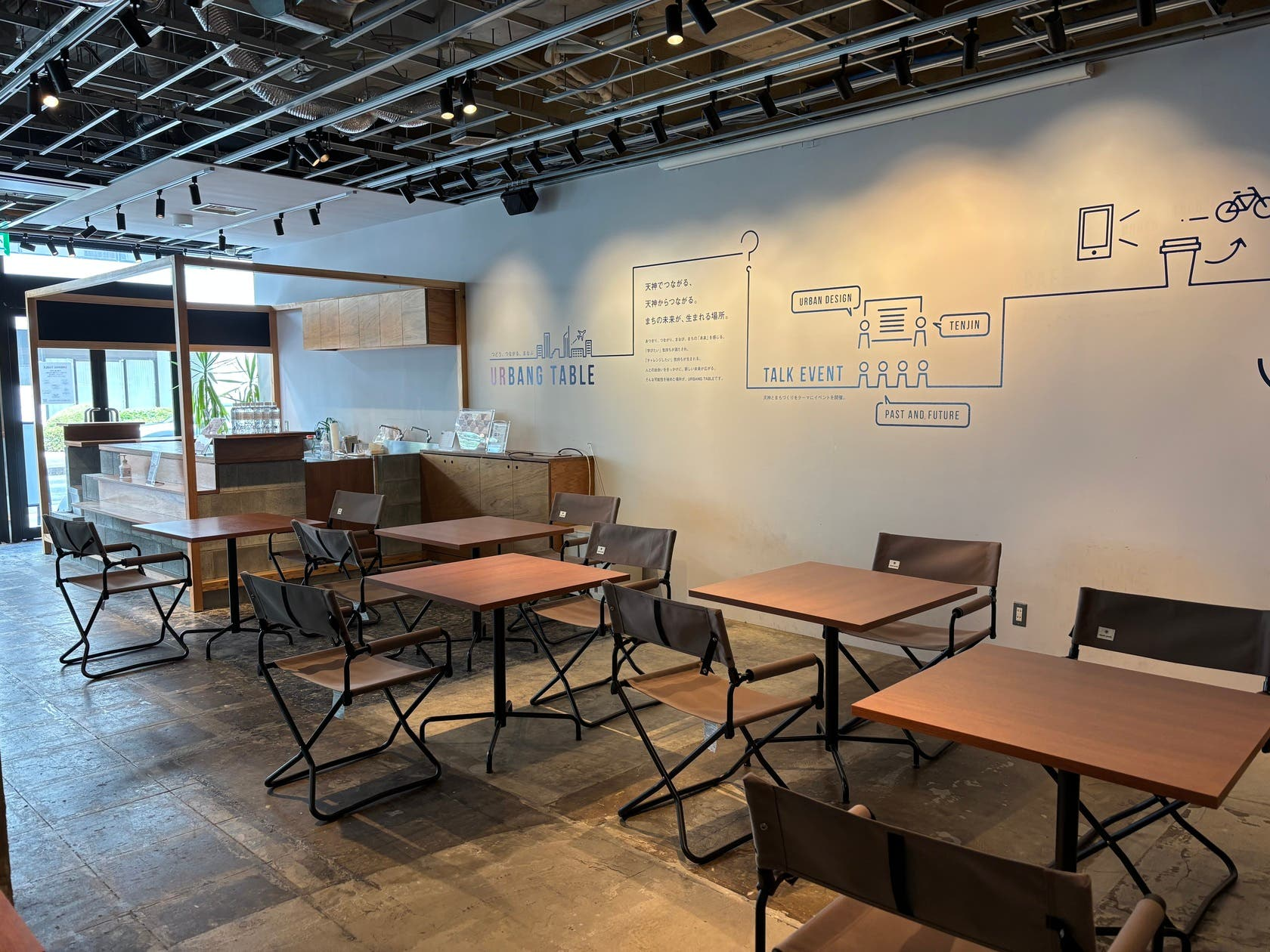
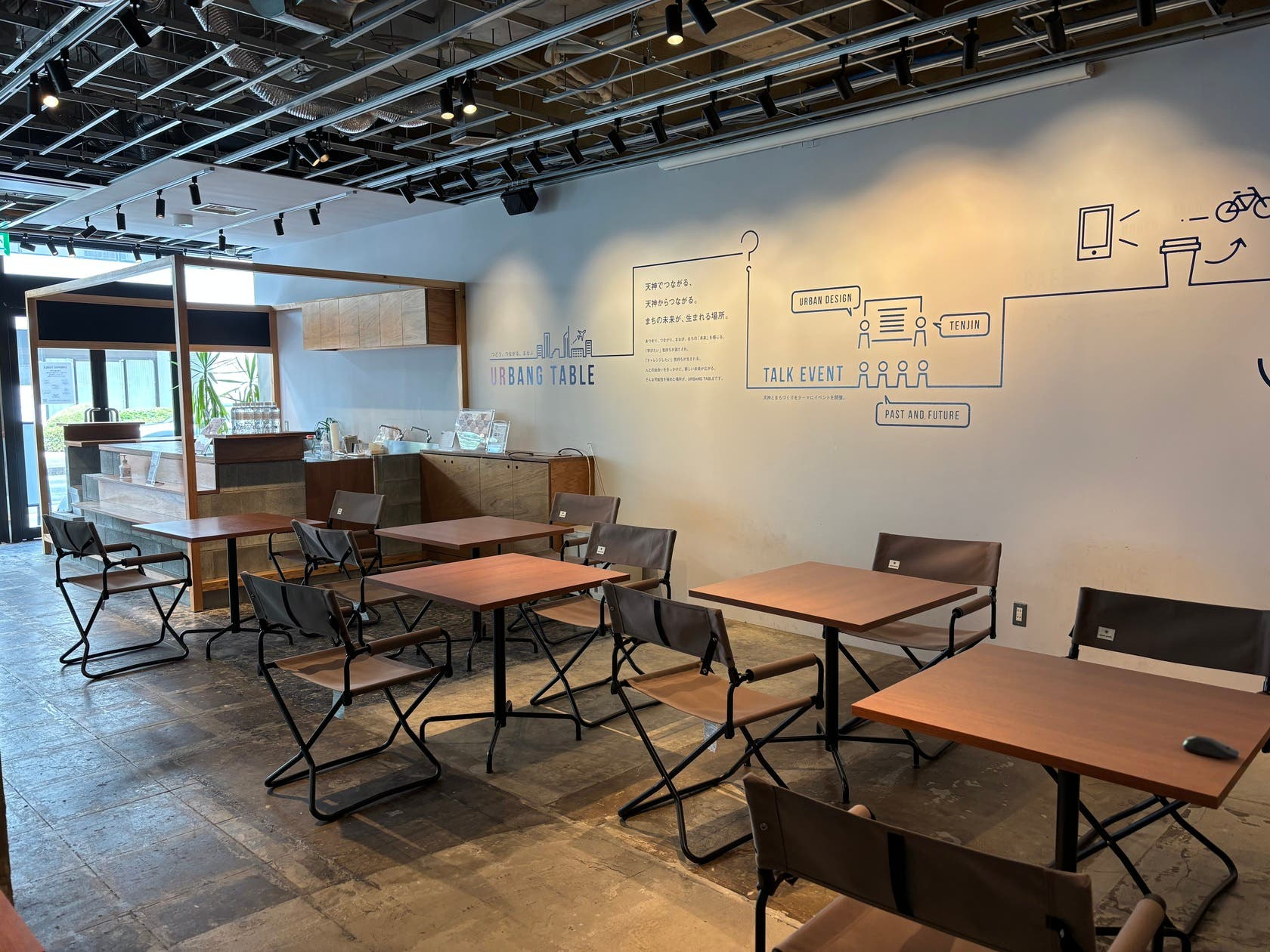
+ computer mouse (1213, 746)
